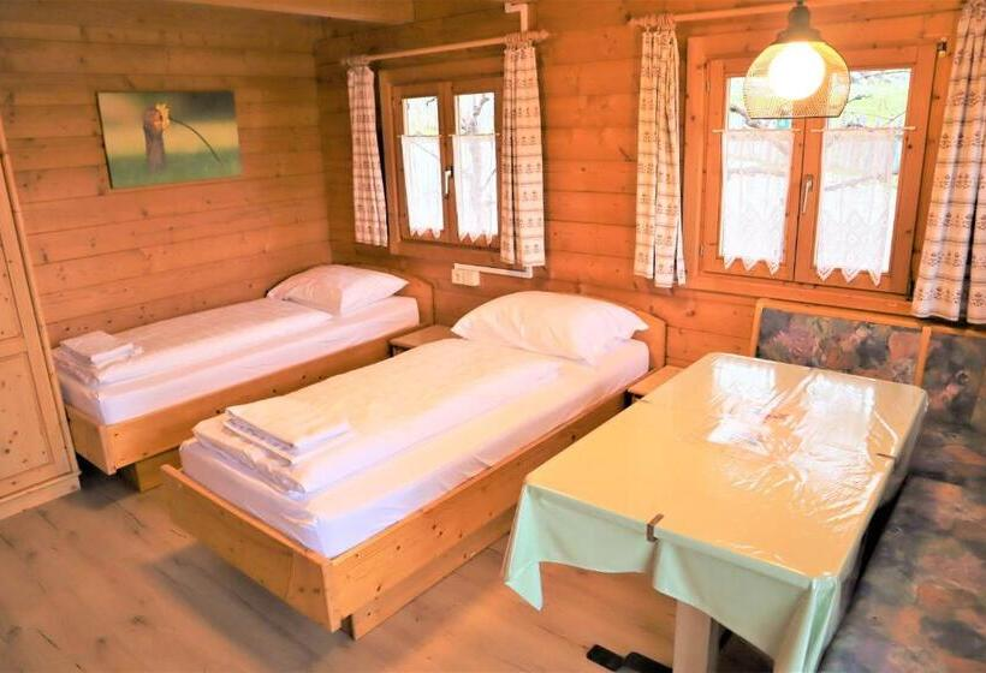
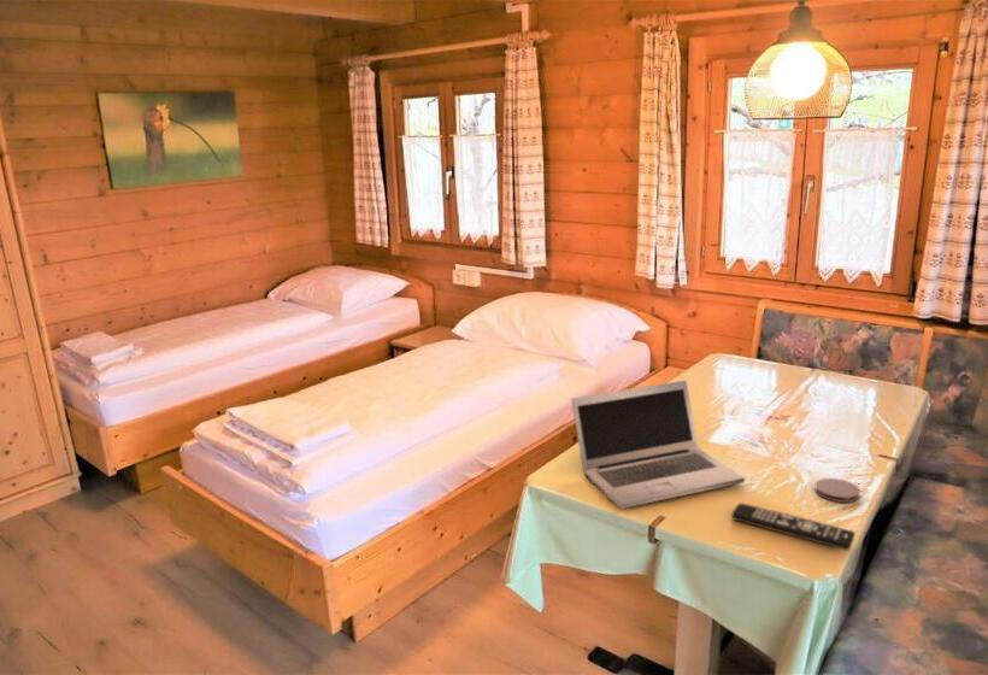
+ coaster (836, 489)
+ laptop (655, 439)
+ remote control (790, 526)
